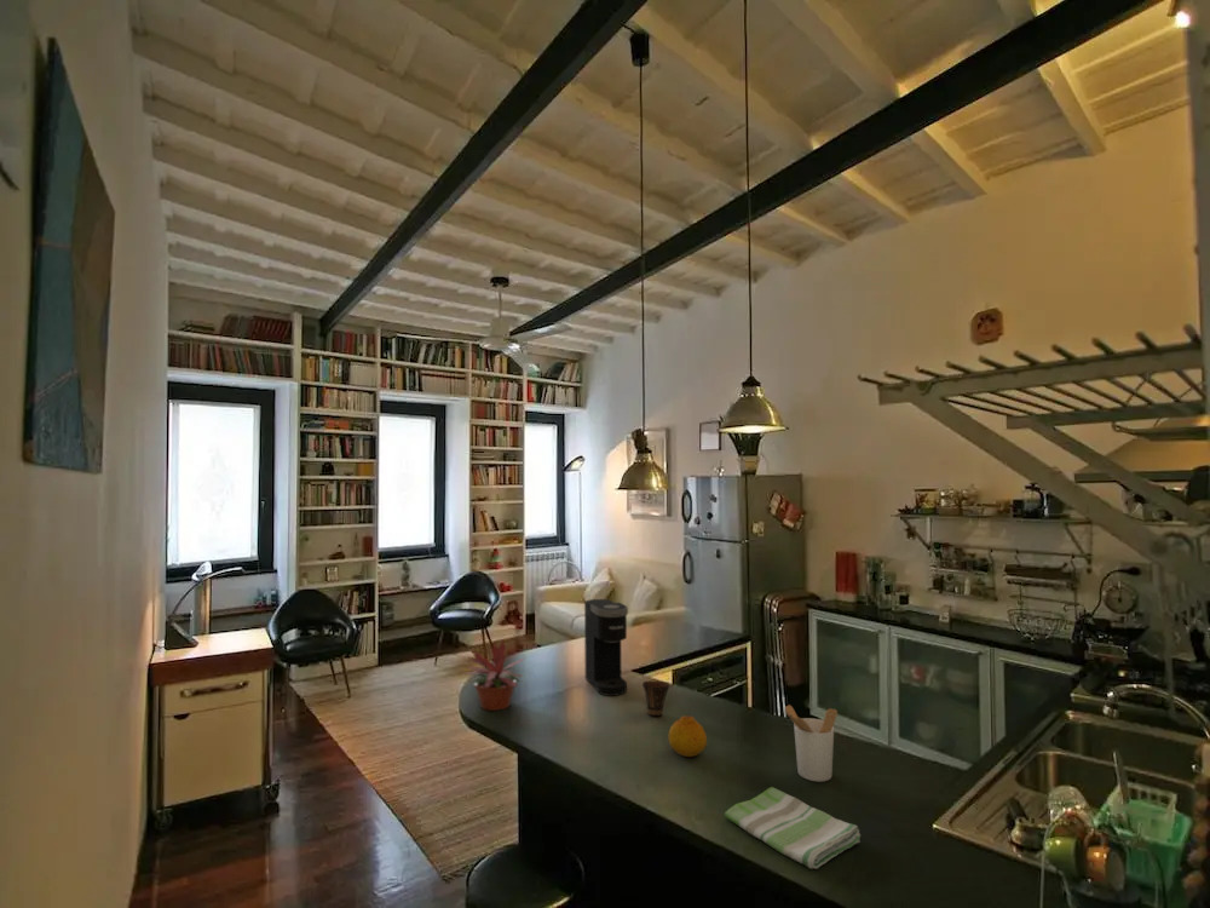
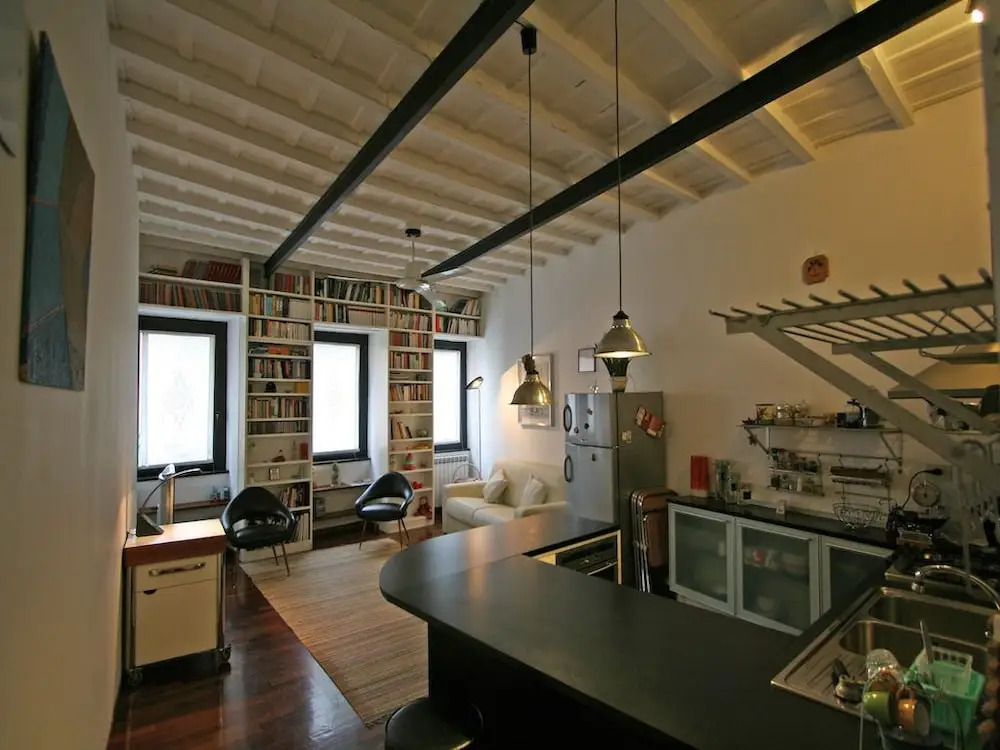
- potted plant (495, 673)
- cup (656, 697)
- utensil holder (807, 740)
- coffee maker (605, 643)
- dish towel (790, 822)
- fruit (687, 735)
